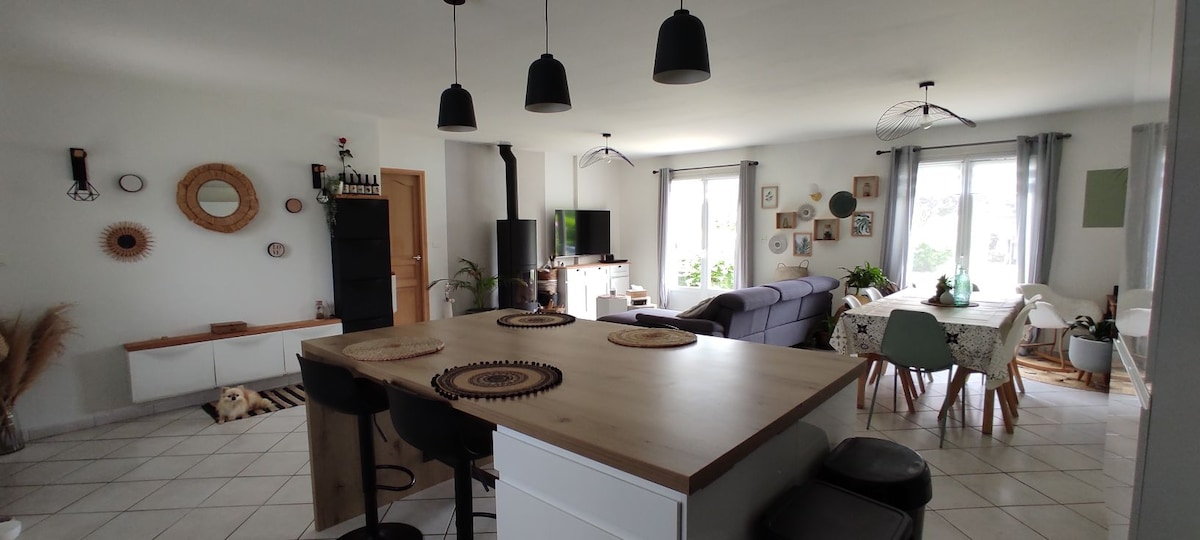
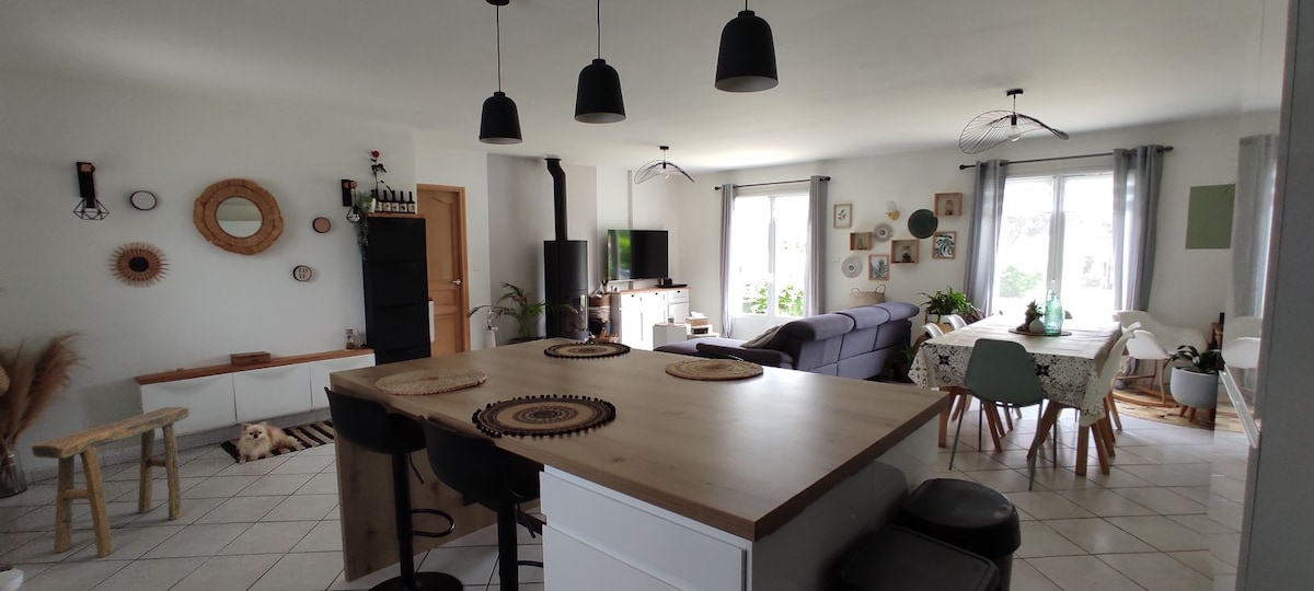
+ stool (139, 479)
